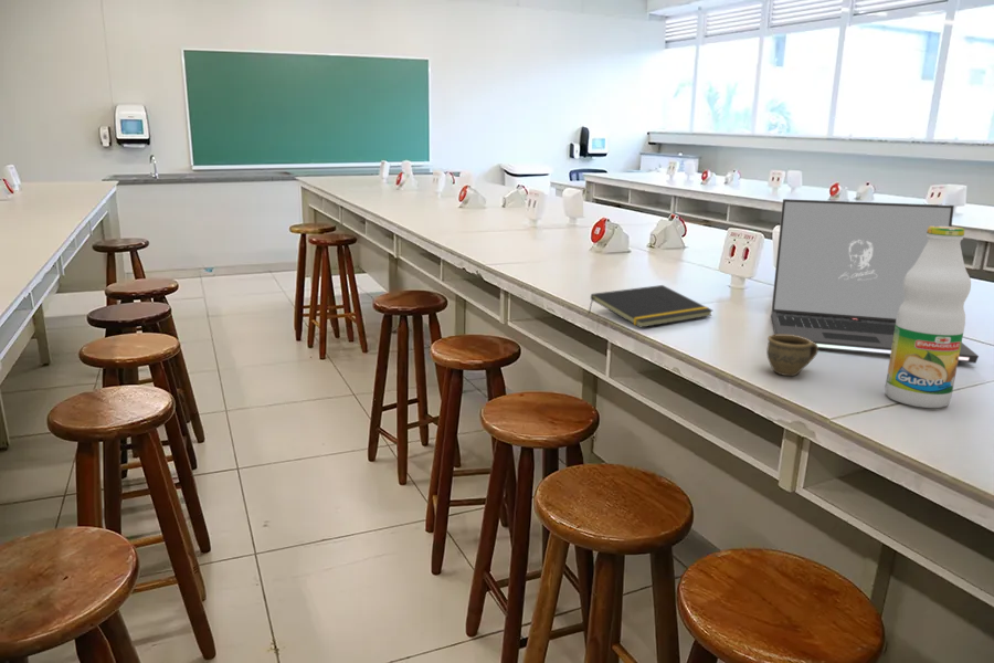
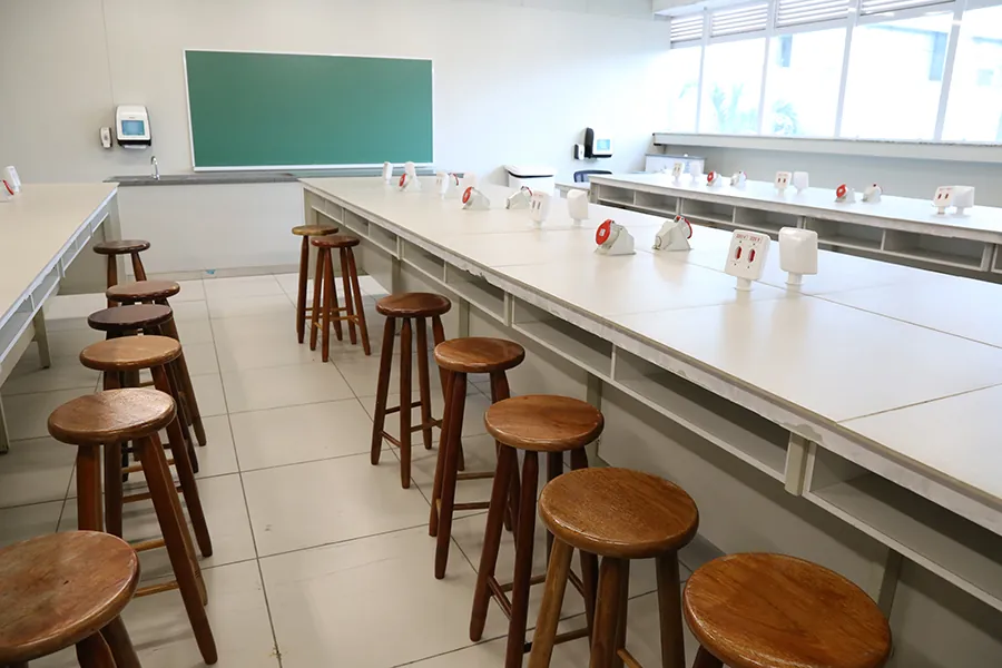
- bottle (930, 315)
- notepad (652, 304)
- cup (794, 356)
- laptop (869, 272)
